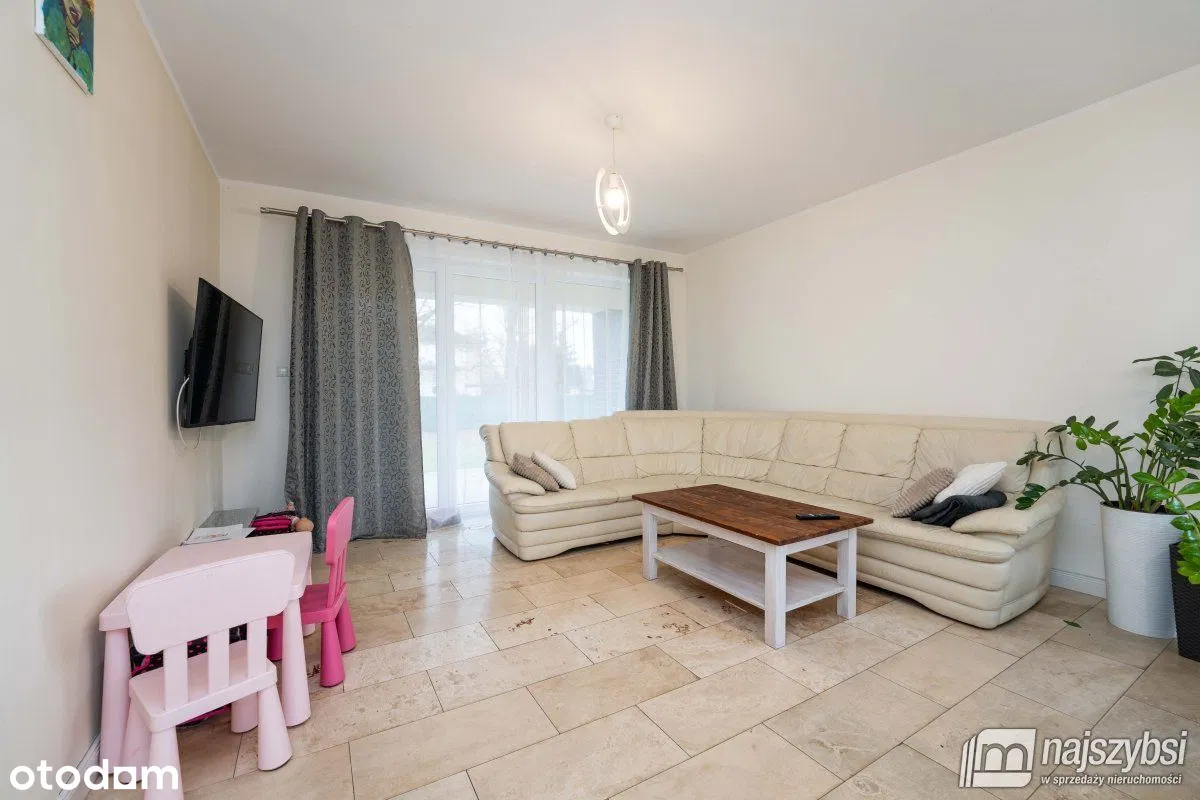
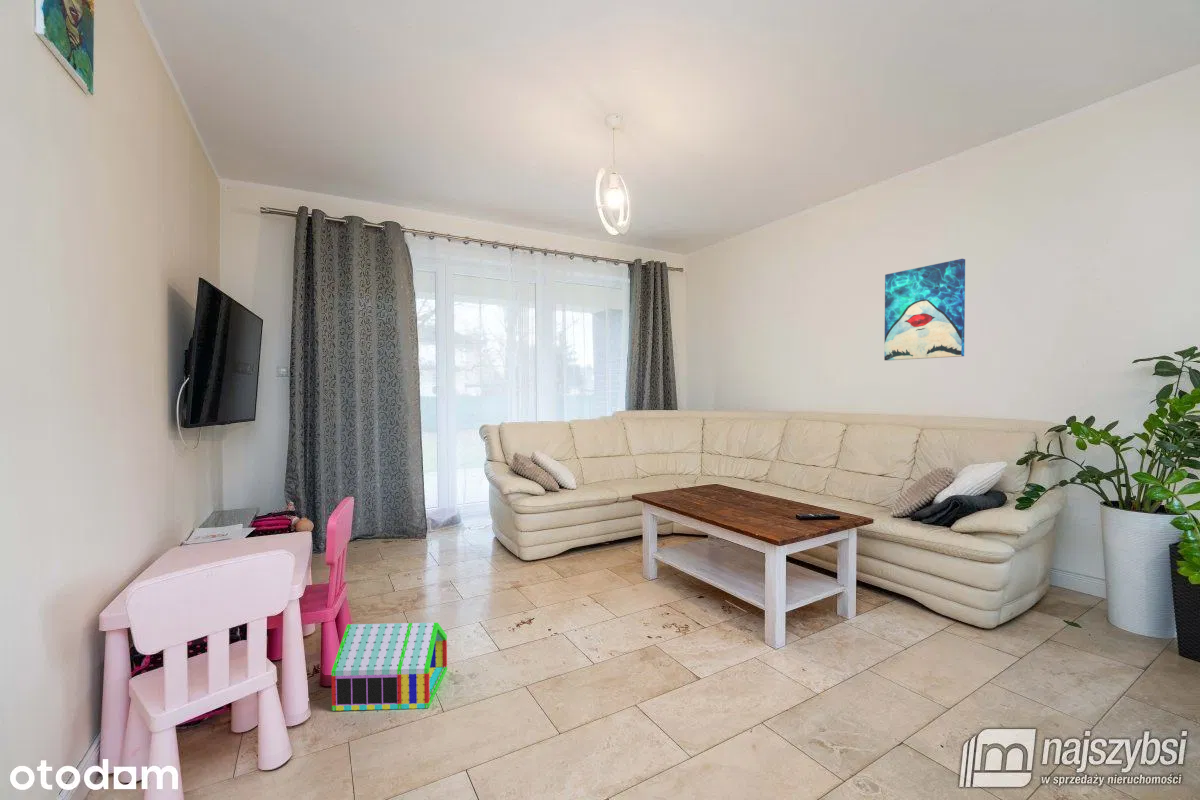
+ wall art (922, 313)
+ toy house (393, 656)
